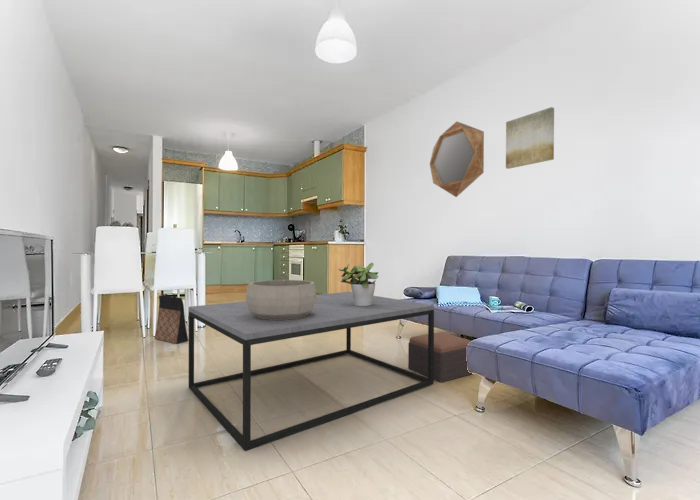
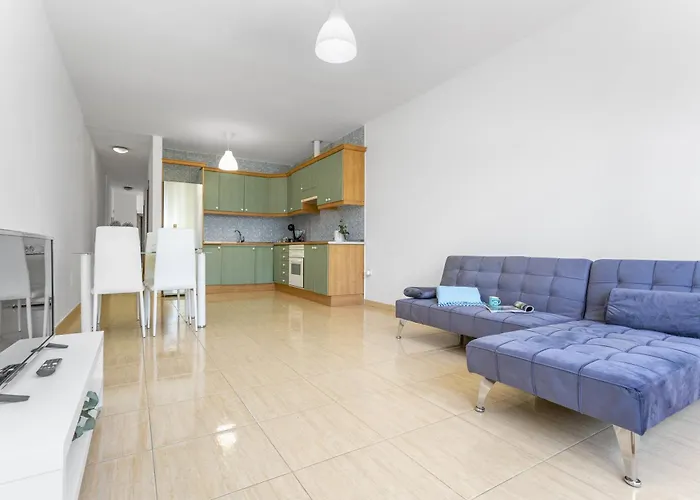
- home mirror (453, 158)
- wall art (528, 139)
- potted plant (358, 283)
- decorative bowl (282, 298)
- footstool (440, 354)
- bag (170, 316)
- coffee table (316, 356)
